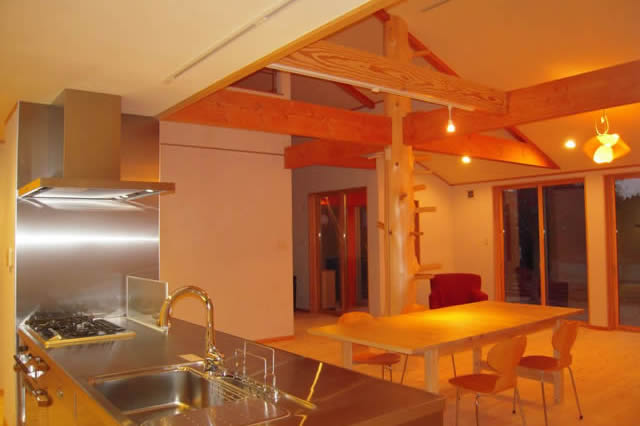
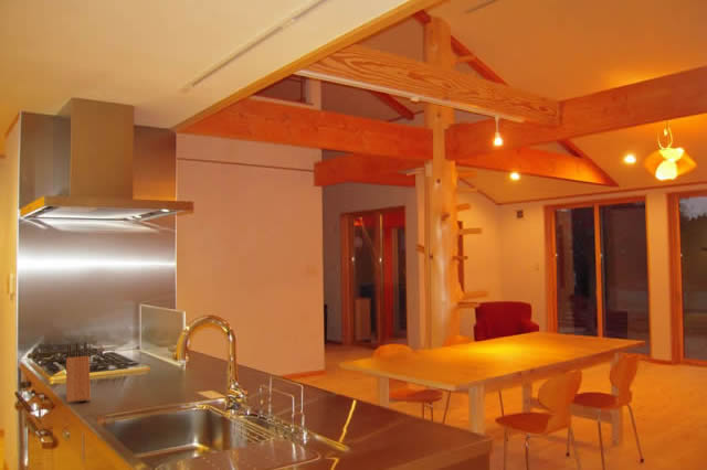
+ knife block (77, 370)
